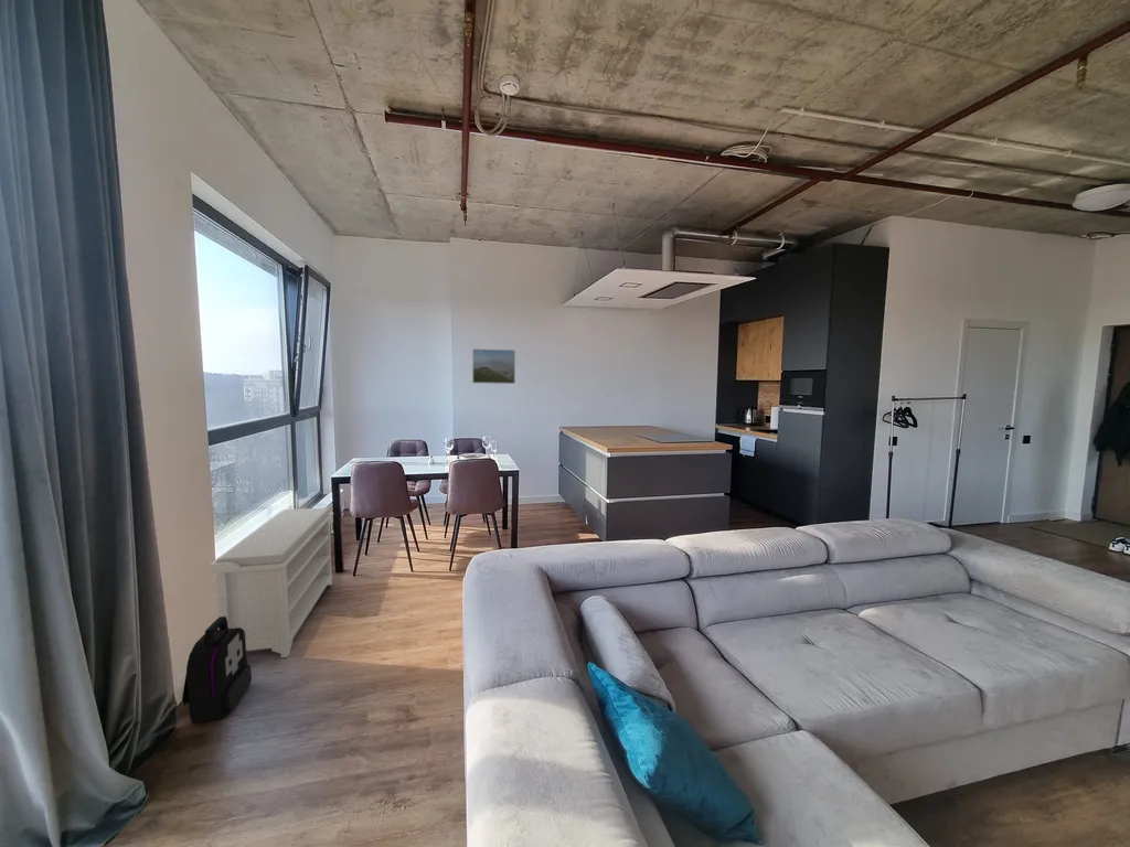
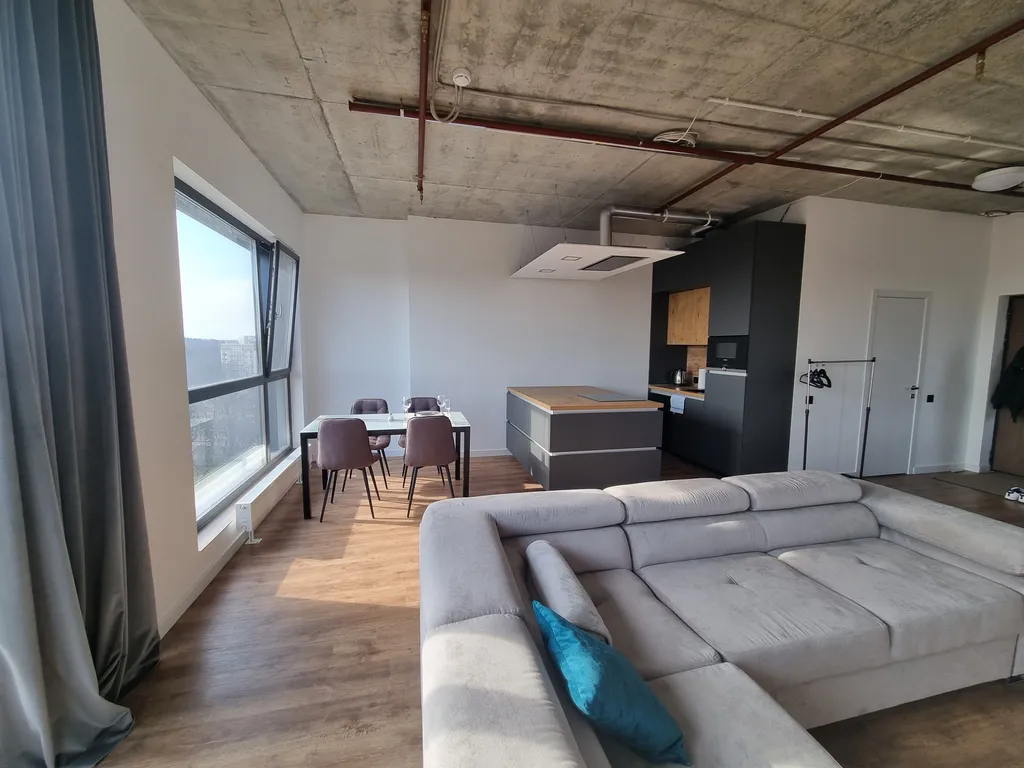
- backpack (215, 663)
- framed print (493, 366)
- bench (284, 572)
